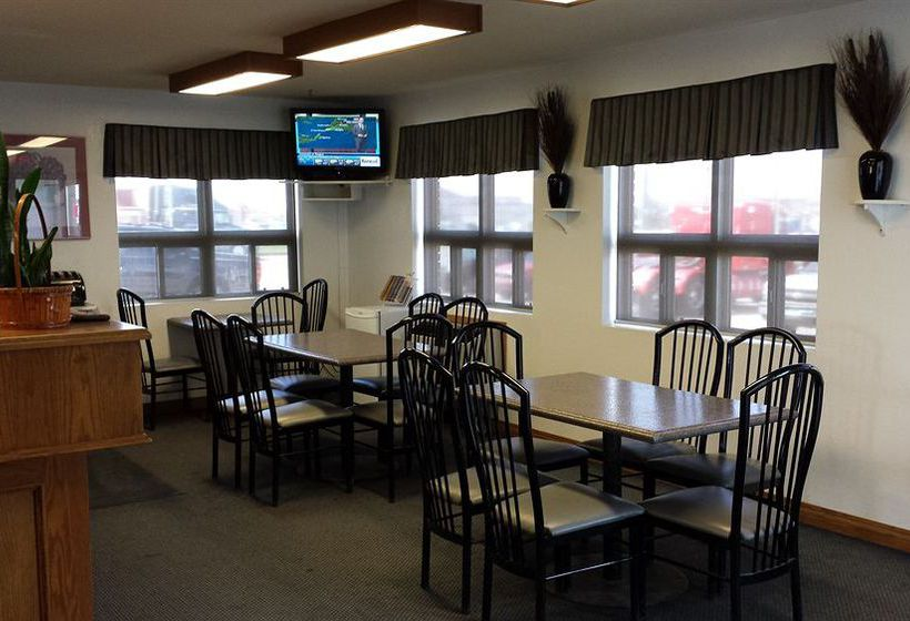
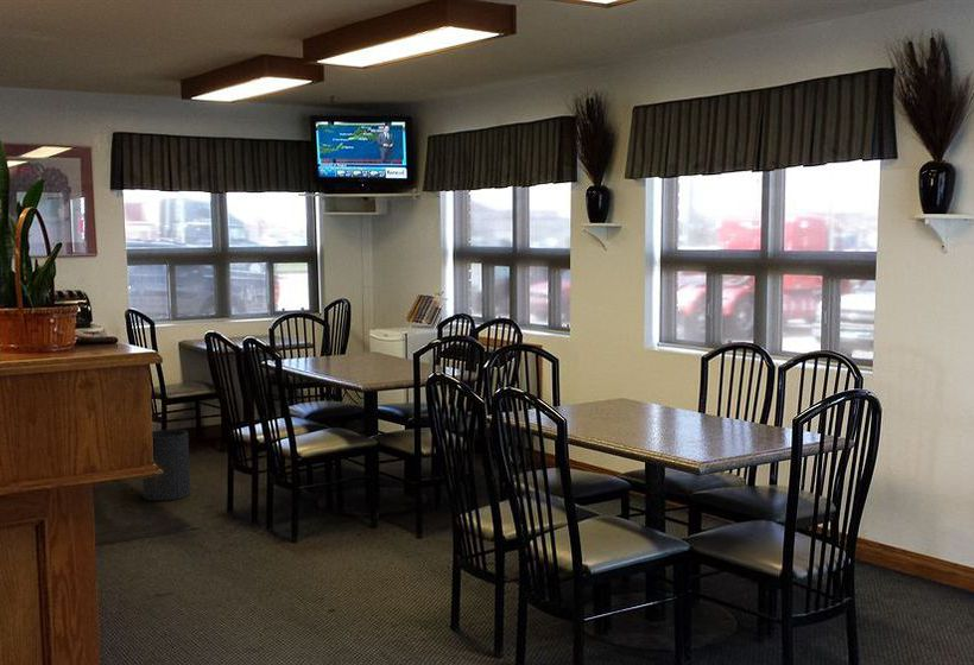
+ trash can (165, 464)
